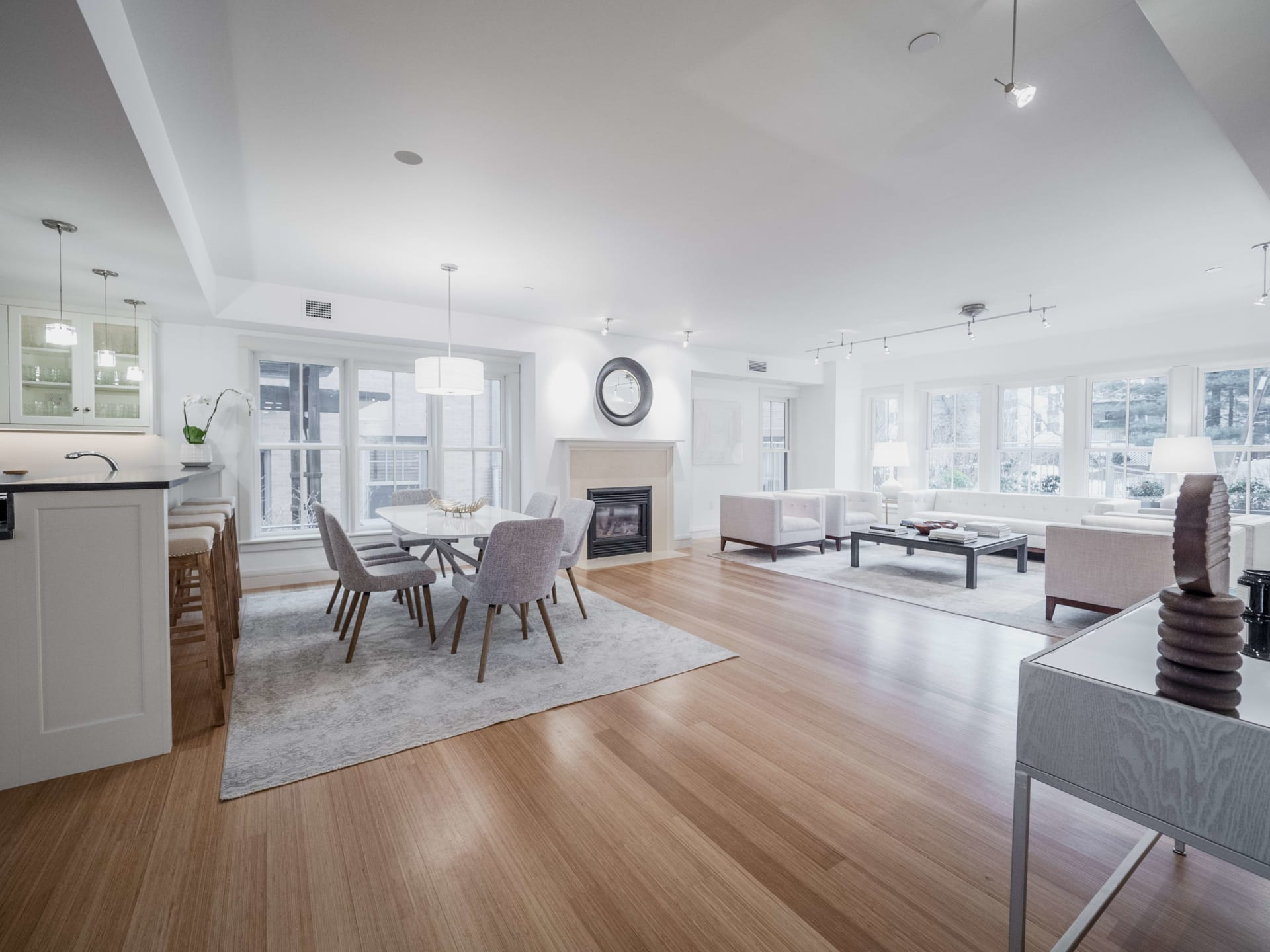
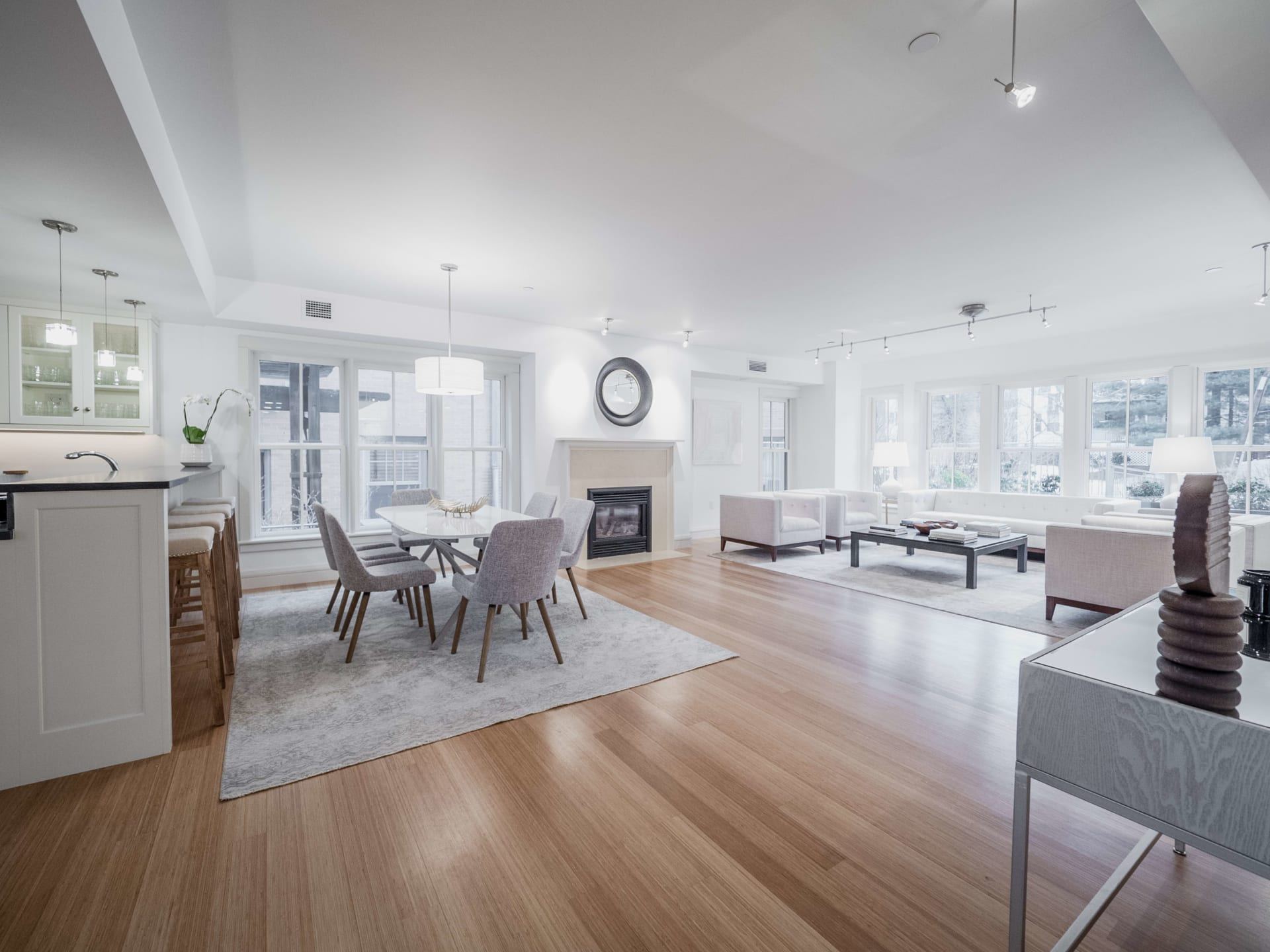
- smoke detector (408, 157)
